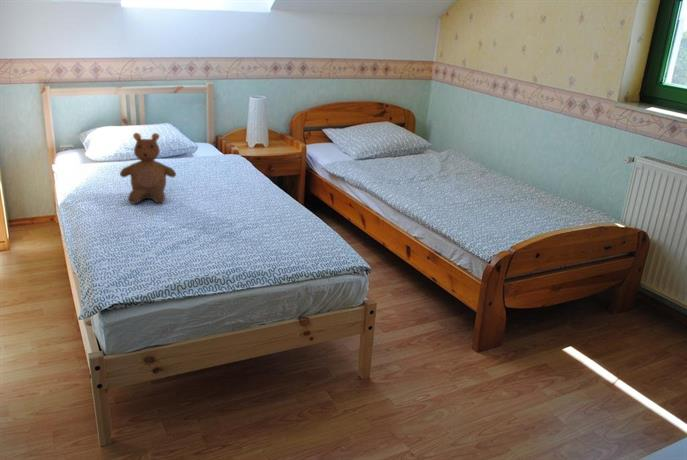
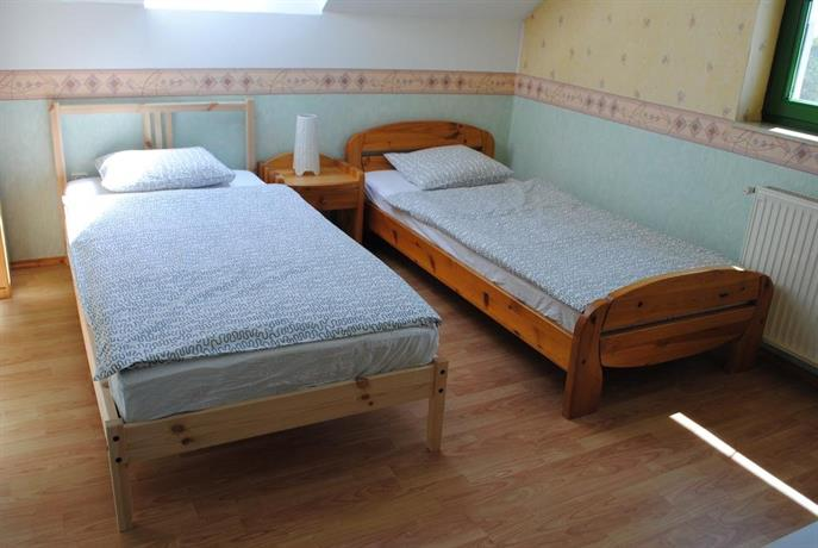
- teddy bear (146, 167)
